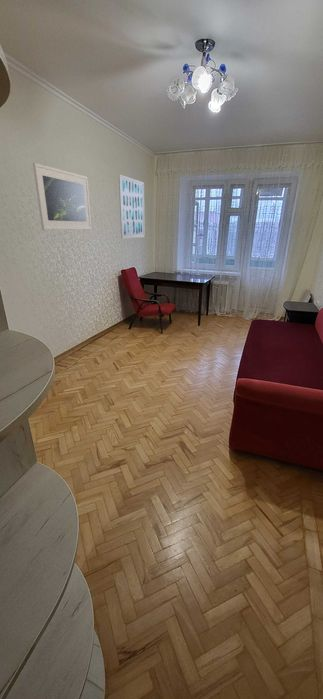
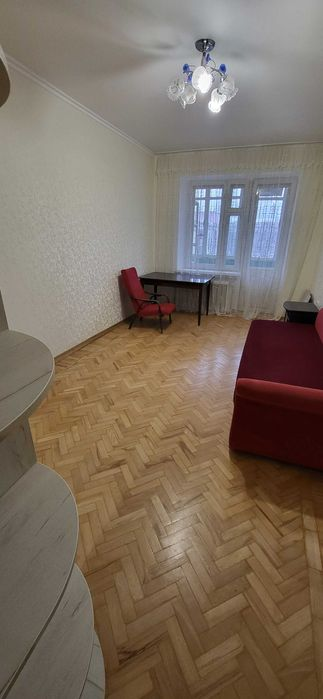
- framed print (66, 201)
- wall art (133, 209)
